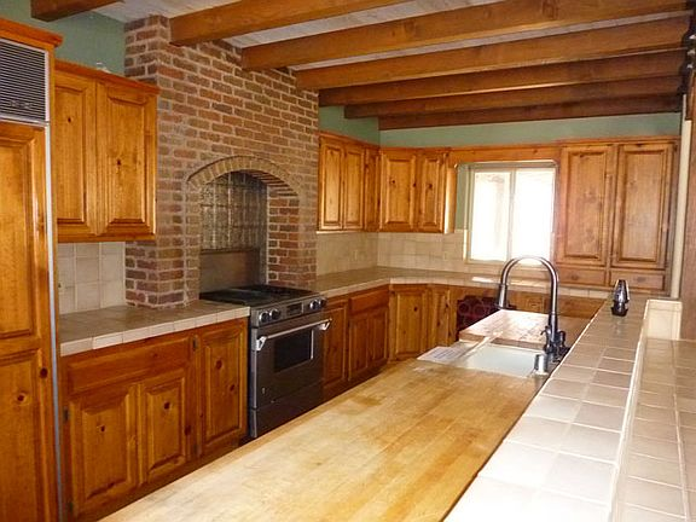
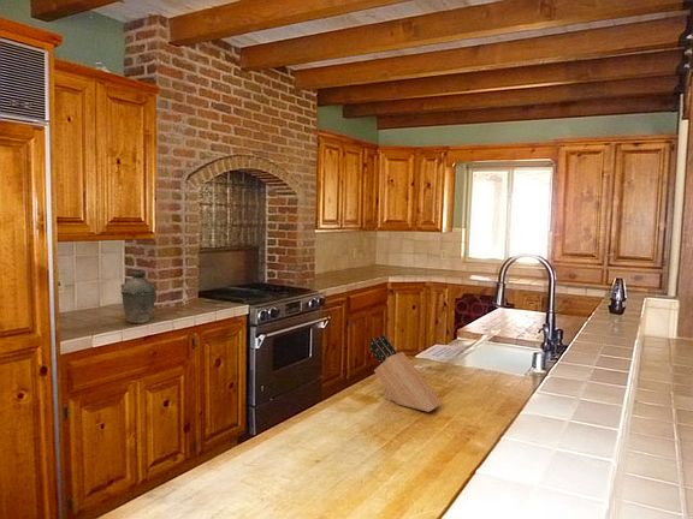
+ kettle (138, 294)
+ knife block (403, 370)
